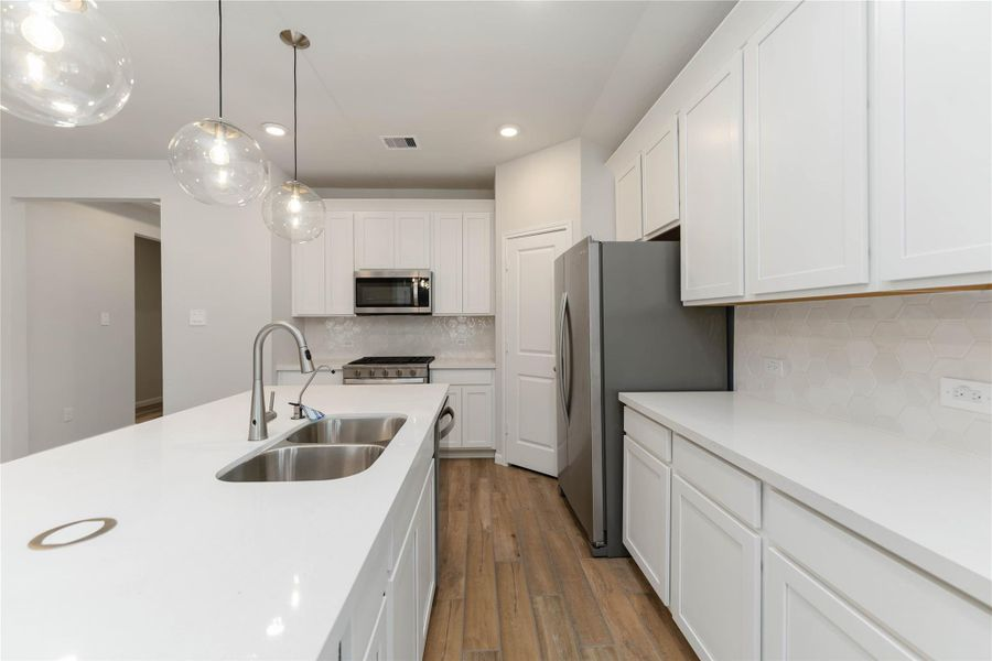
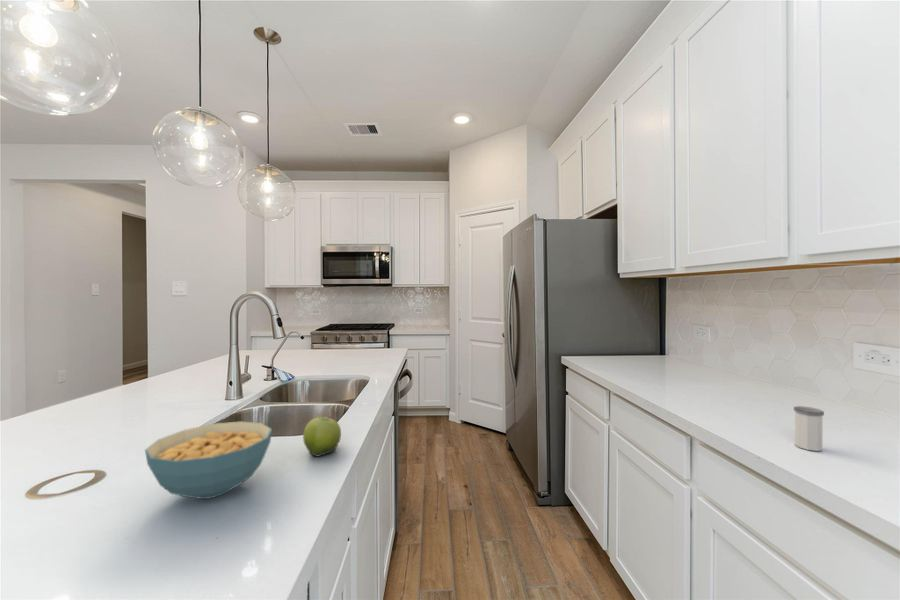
+ fruit (322, 434)
+ salt shaker (808, 428)
+ cereal bowl (213, 464)
